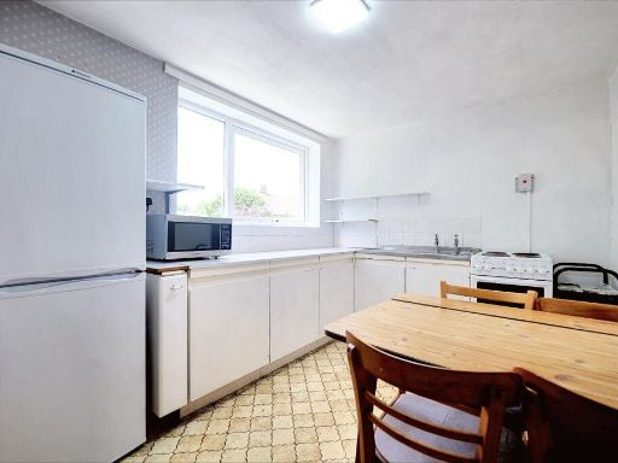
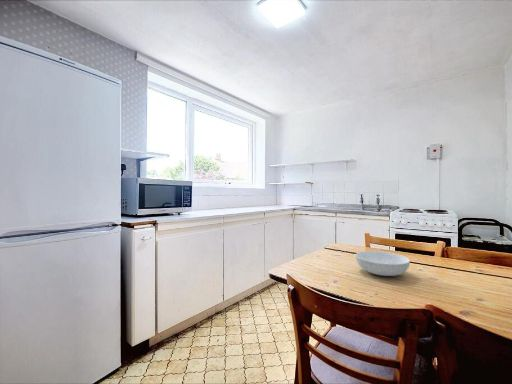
+ serving bowl (381, 264)
